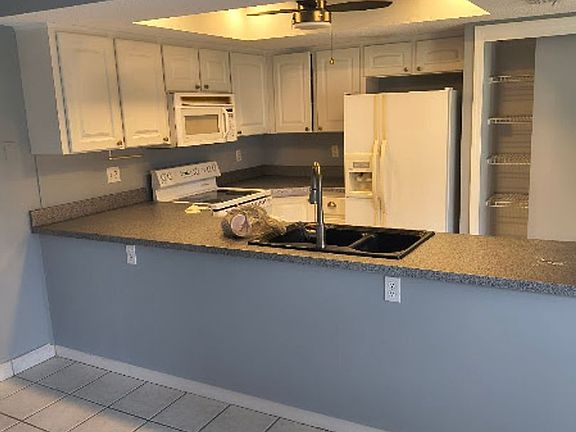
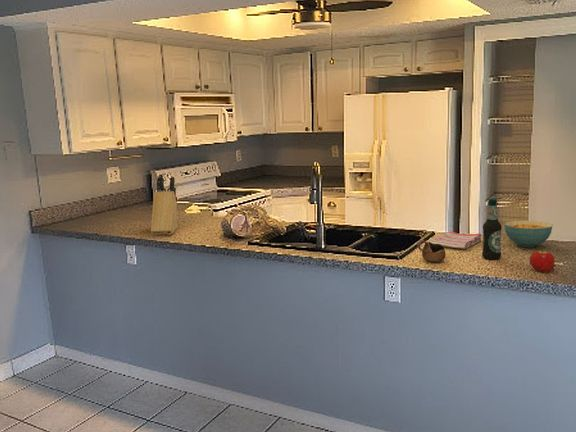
+ cup (430, 249)
+ bottle (492, 228)
+ dish towel (455, 239)
+ cereal bowl (527, 235)
+ knife block (164, 203)
+ fruit (542, 260)
